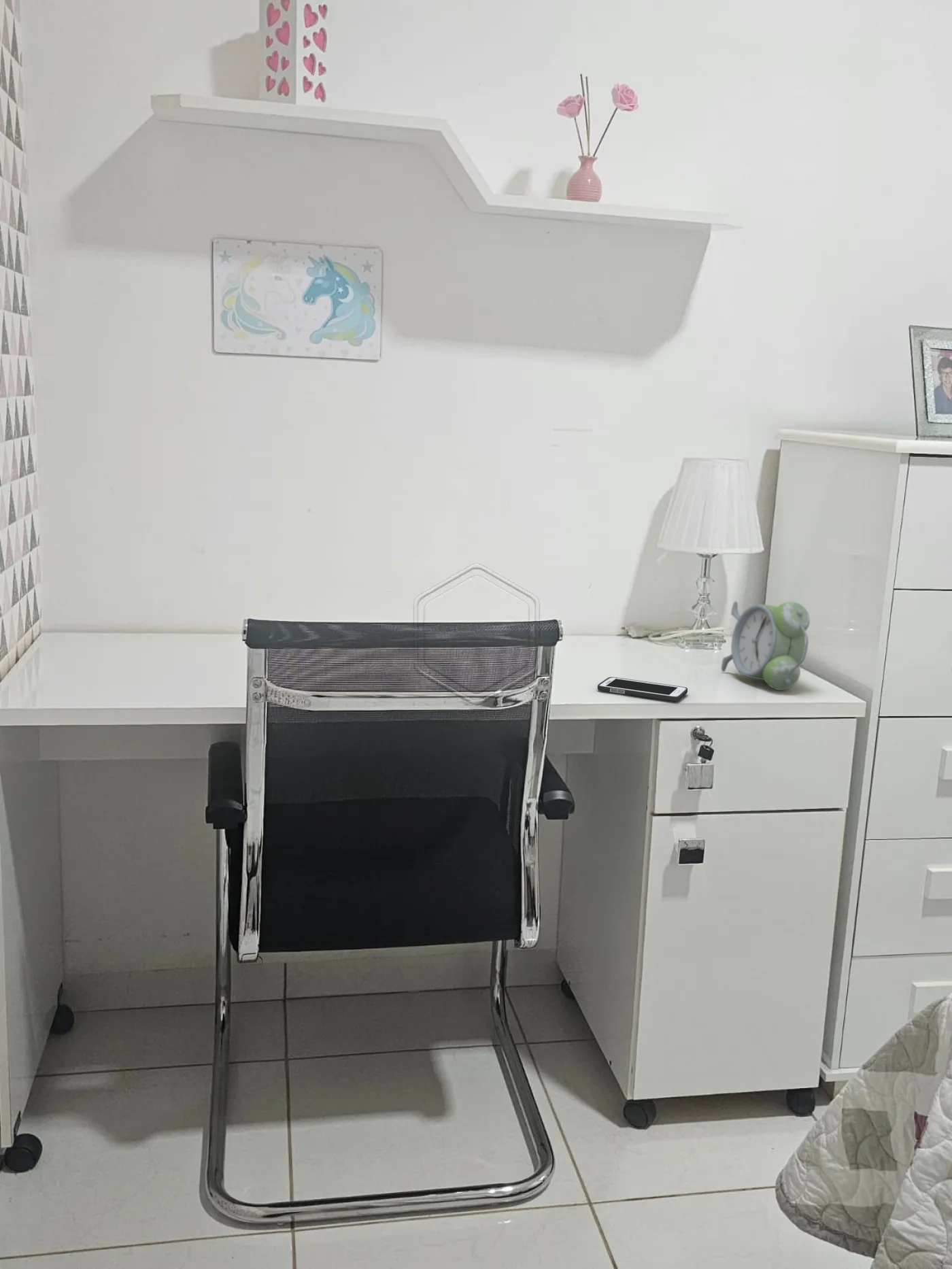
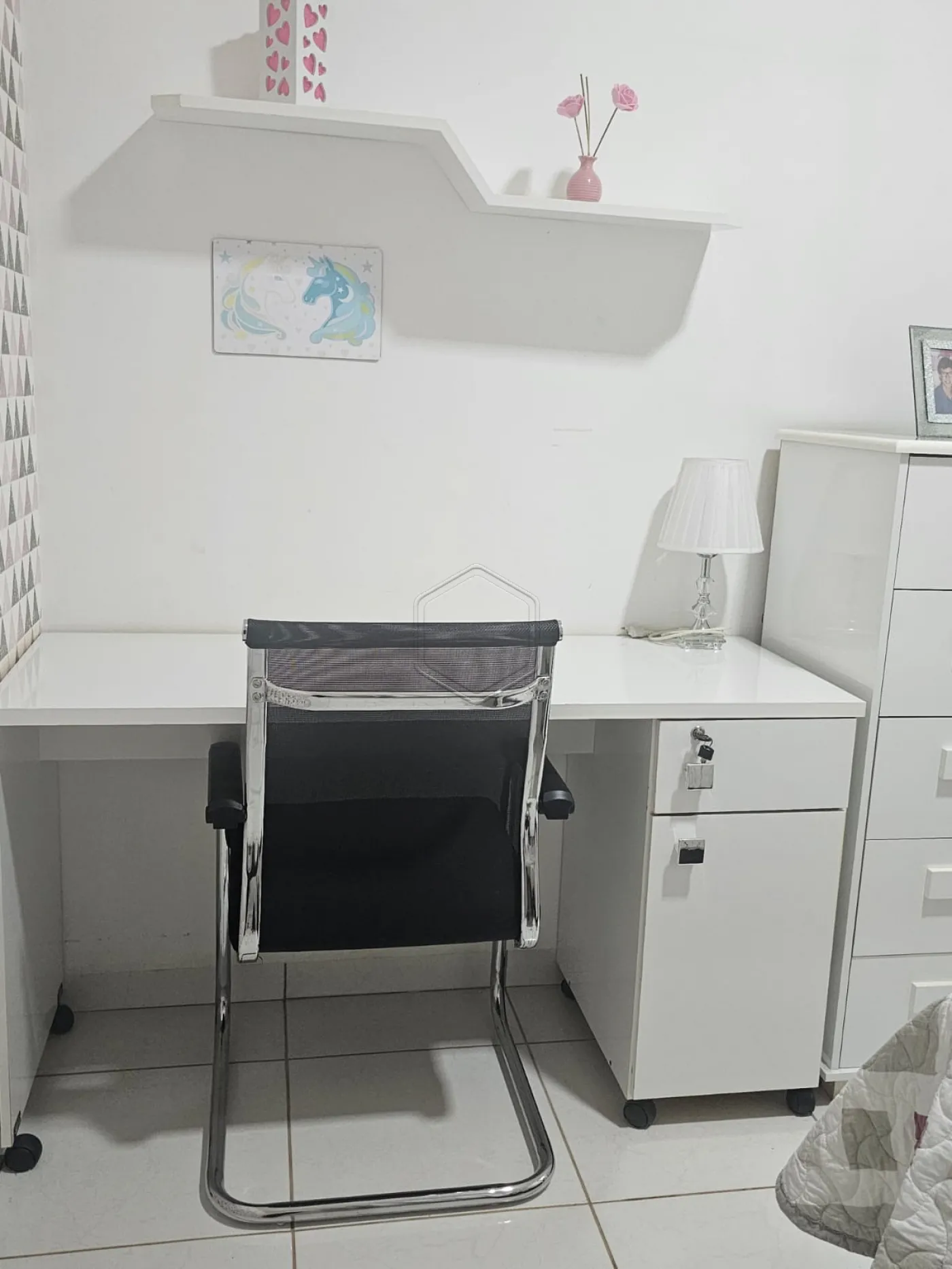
- alarm clock (769, 640)
- cell phone (642, 689)
